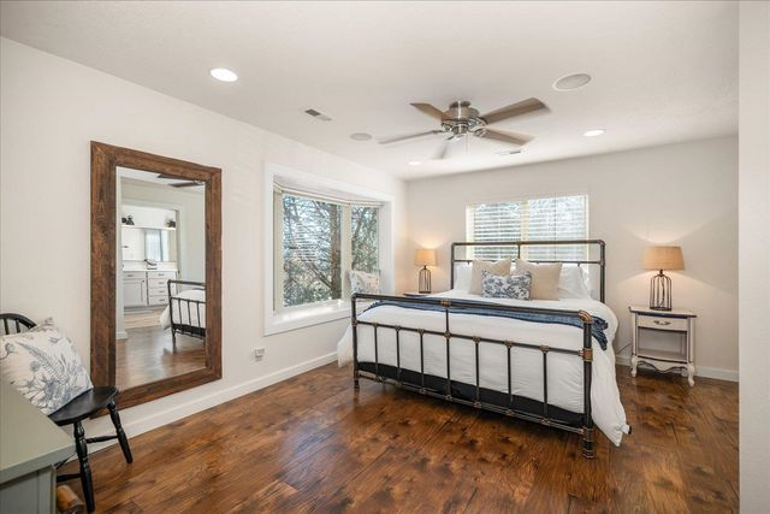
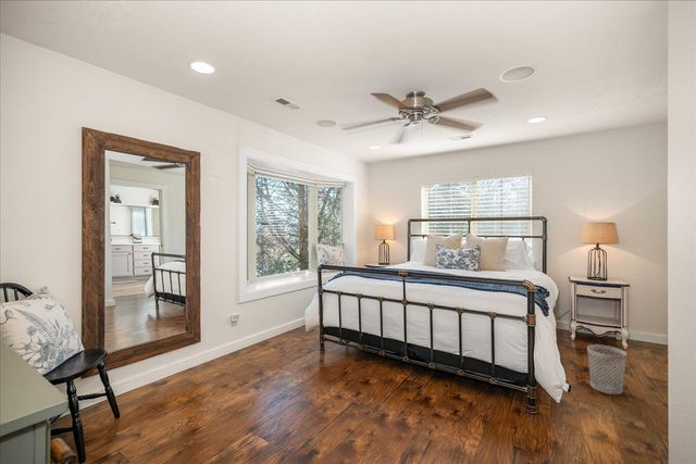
+ wastebasket (606, 369)
